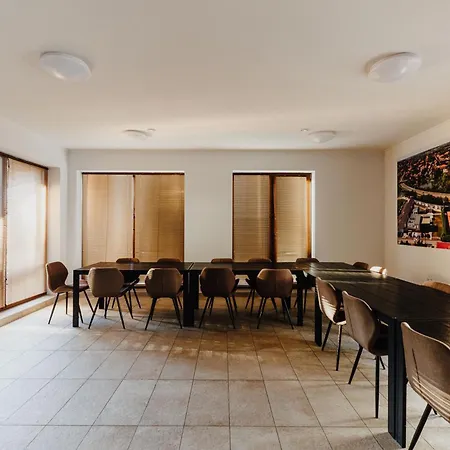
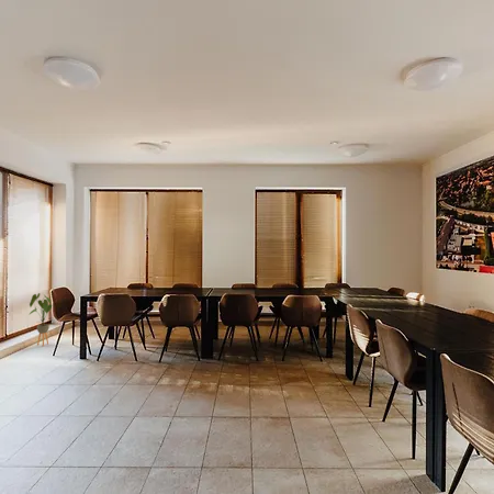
+ house plant (43, 318)
